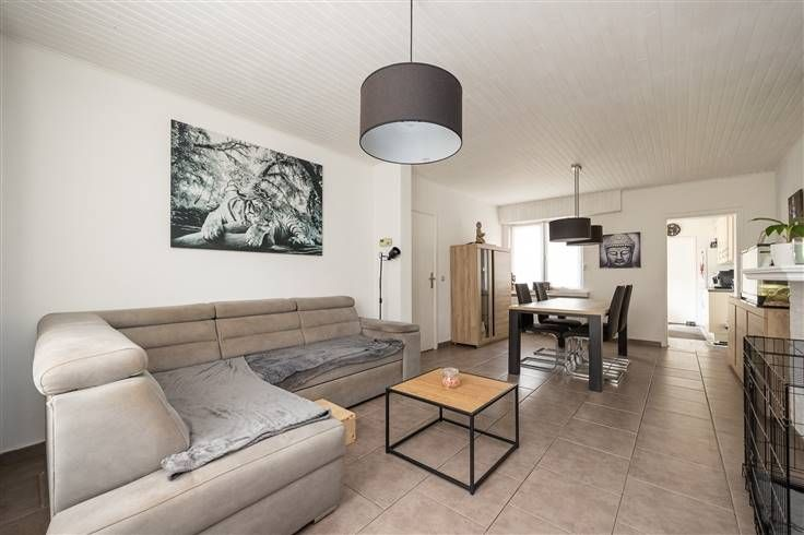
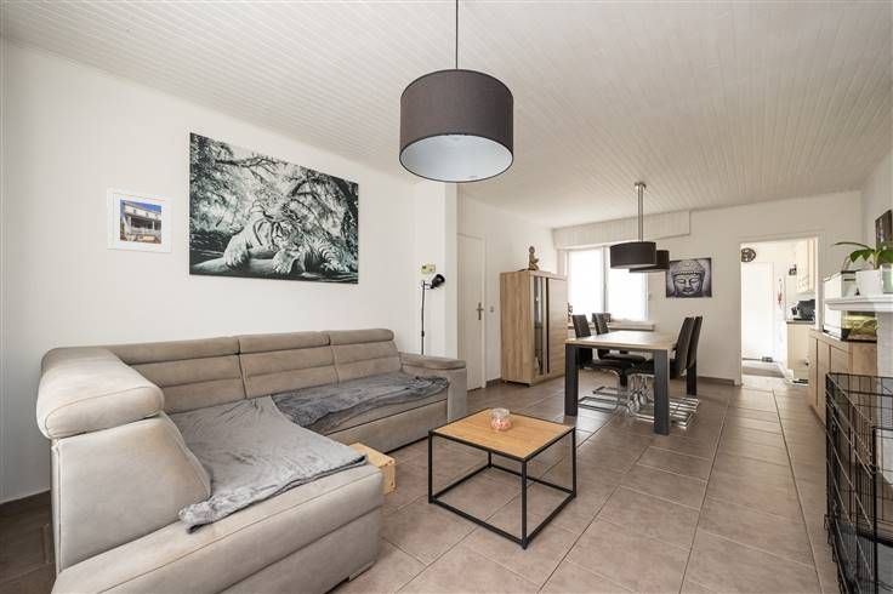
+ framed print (141, 222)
